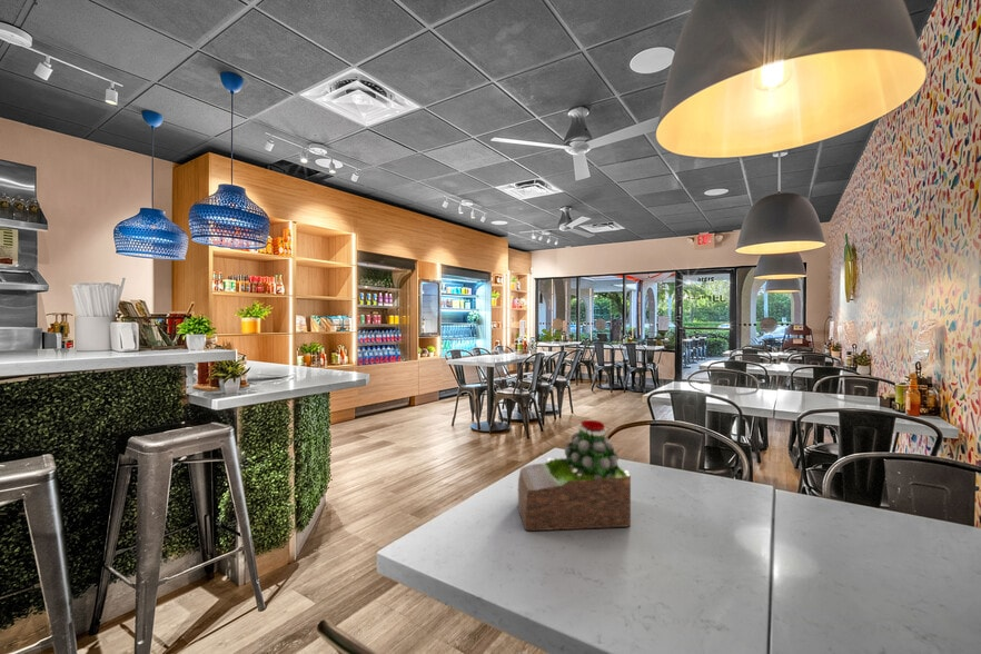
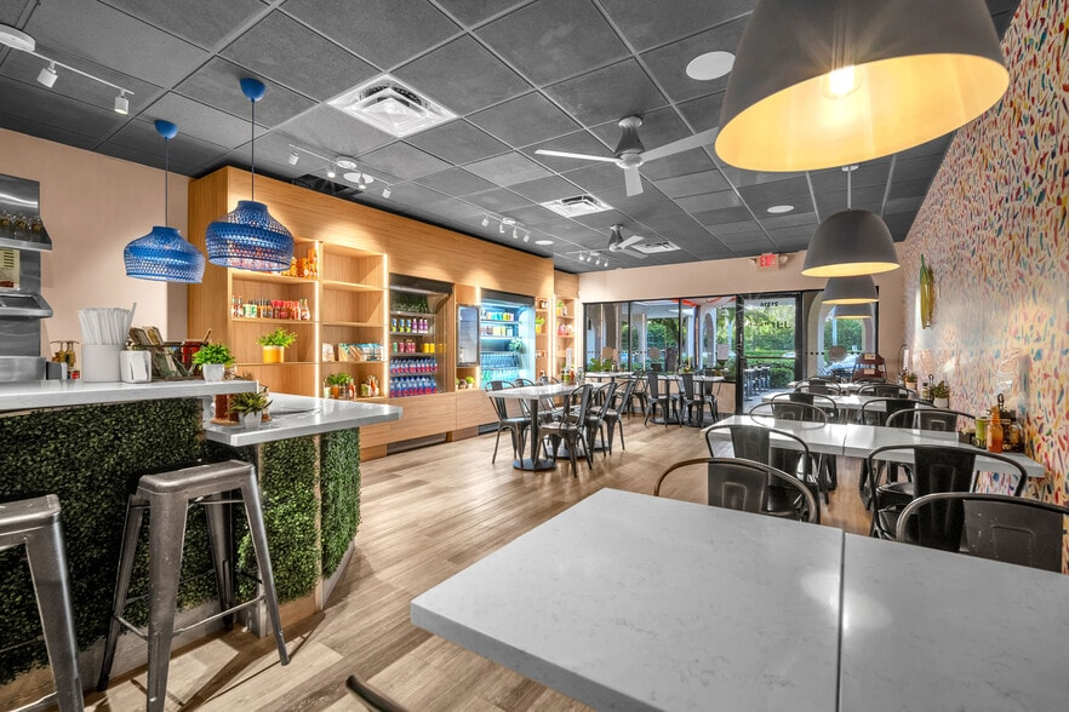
- succulent plant (568, 466)
